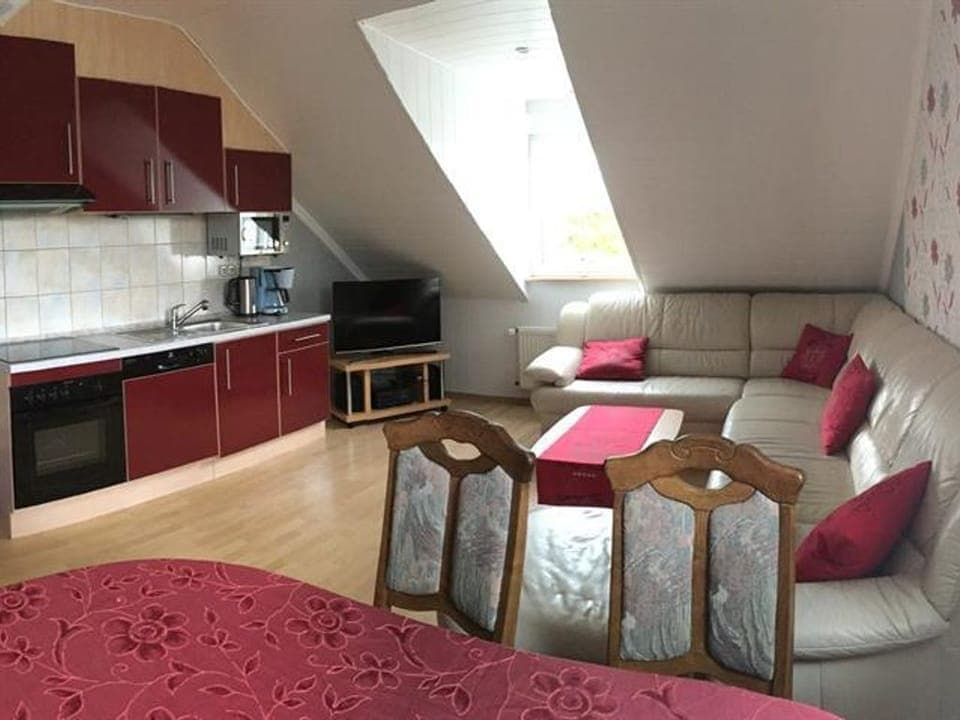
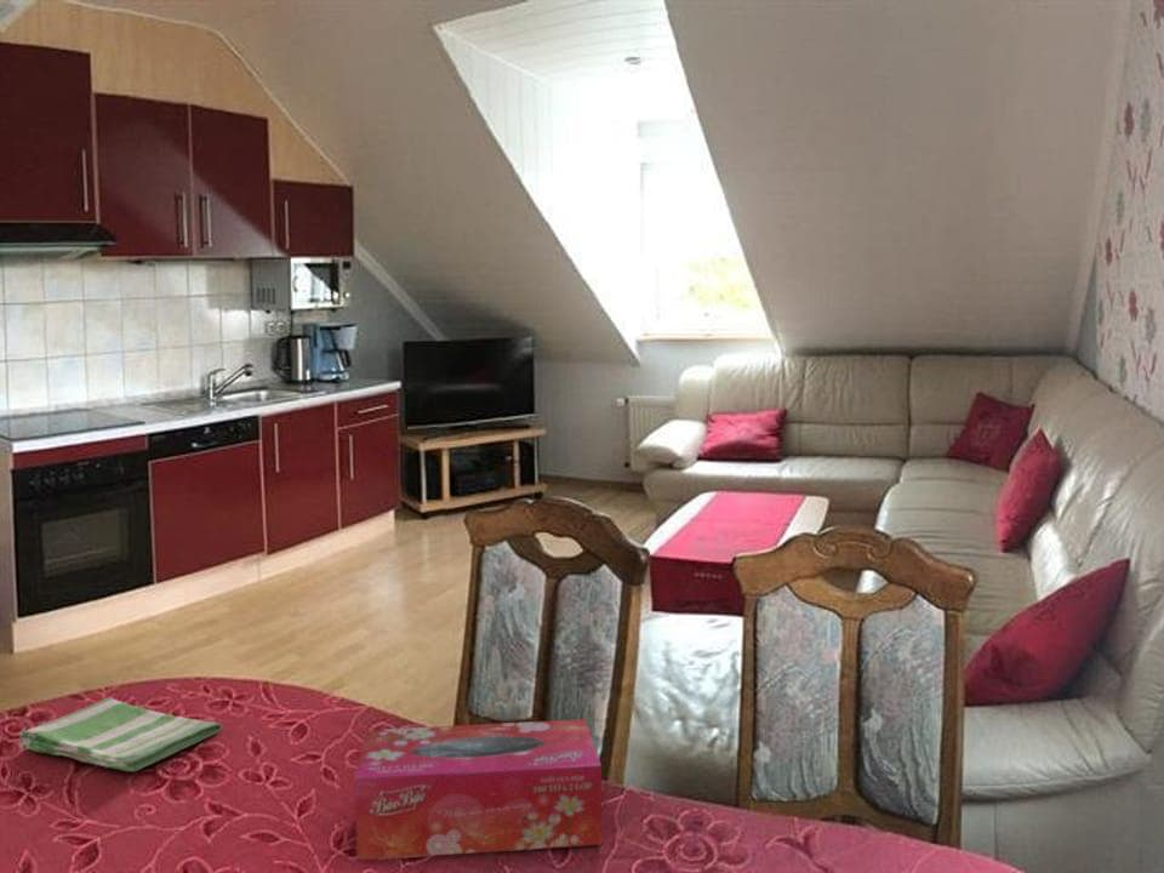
+ dish towel (120, 731)
+ tissue box (478, 784)
